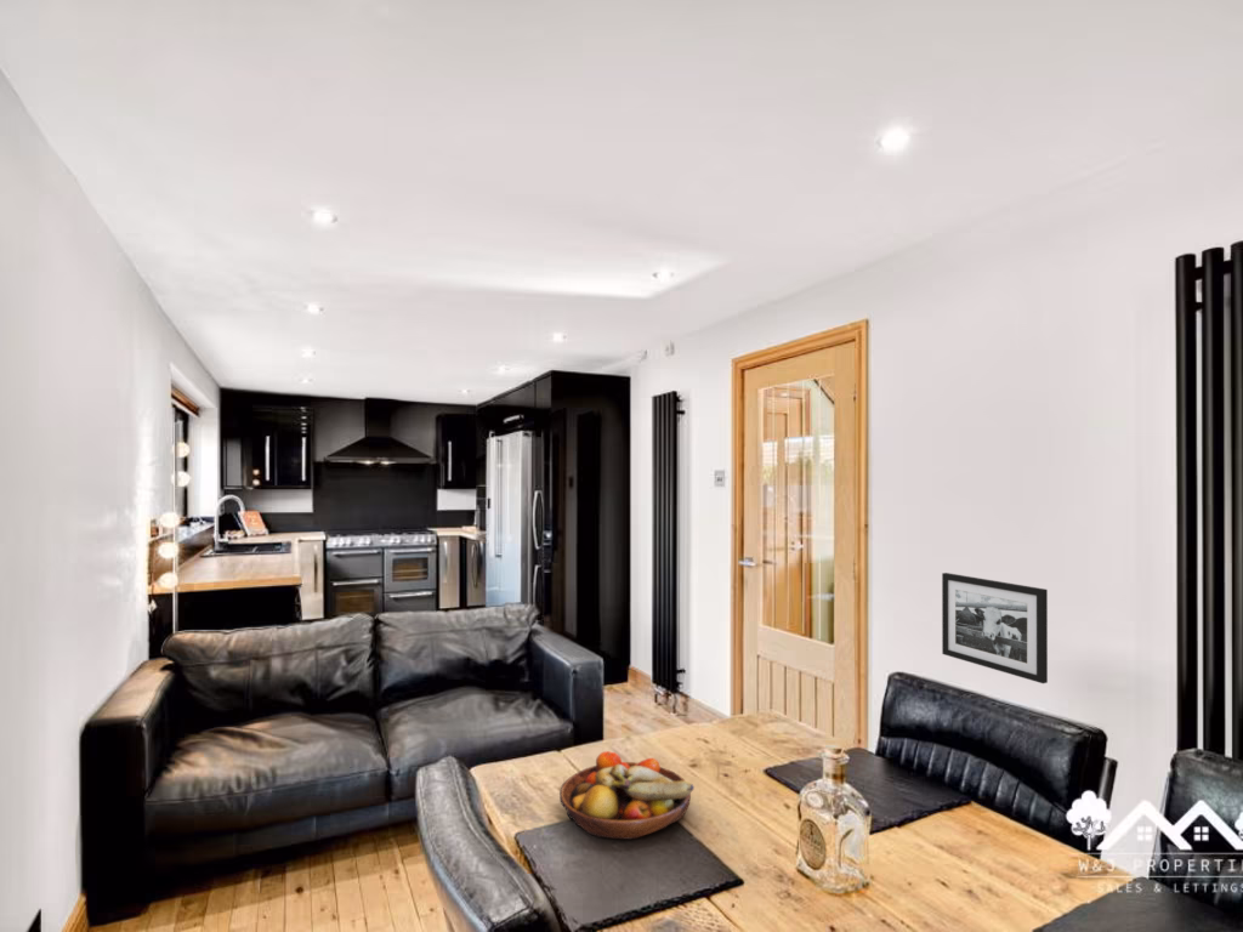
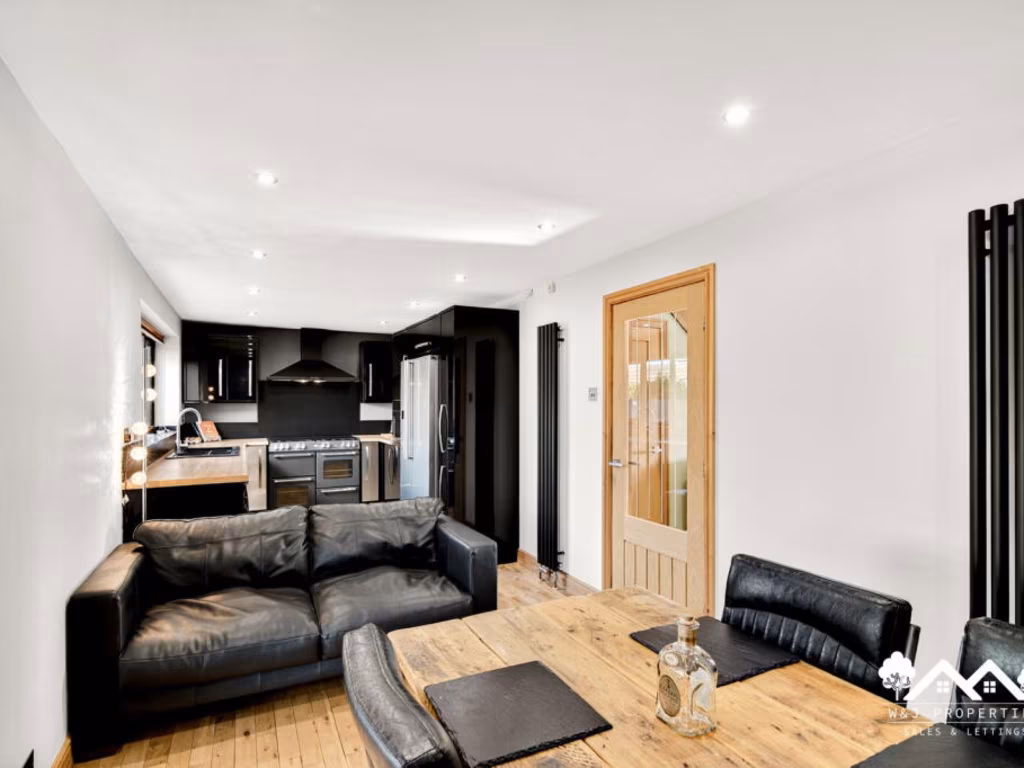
- fruit bowl (626, 784)
- picture frame (991, 624)
